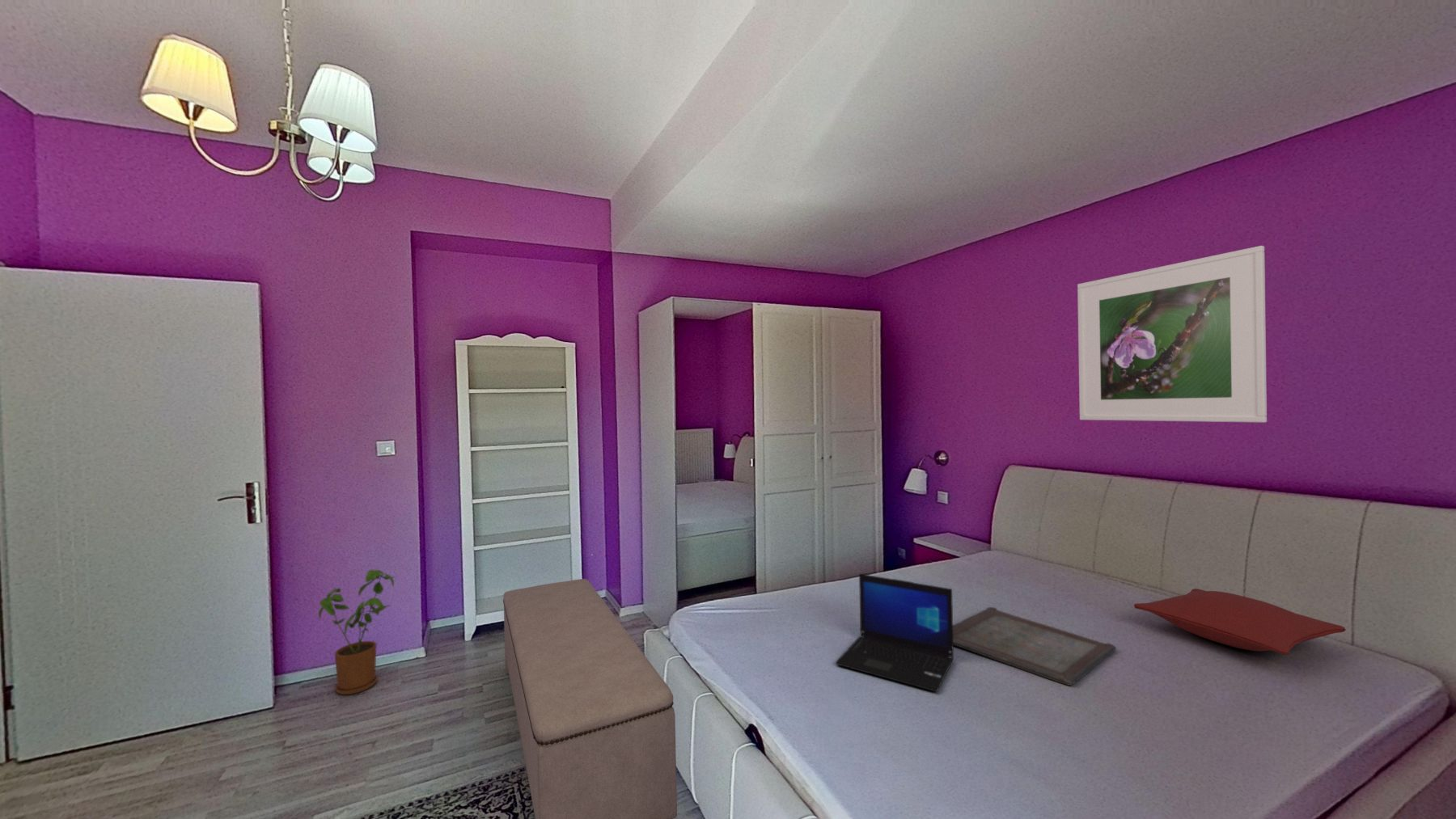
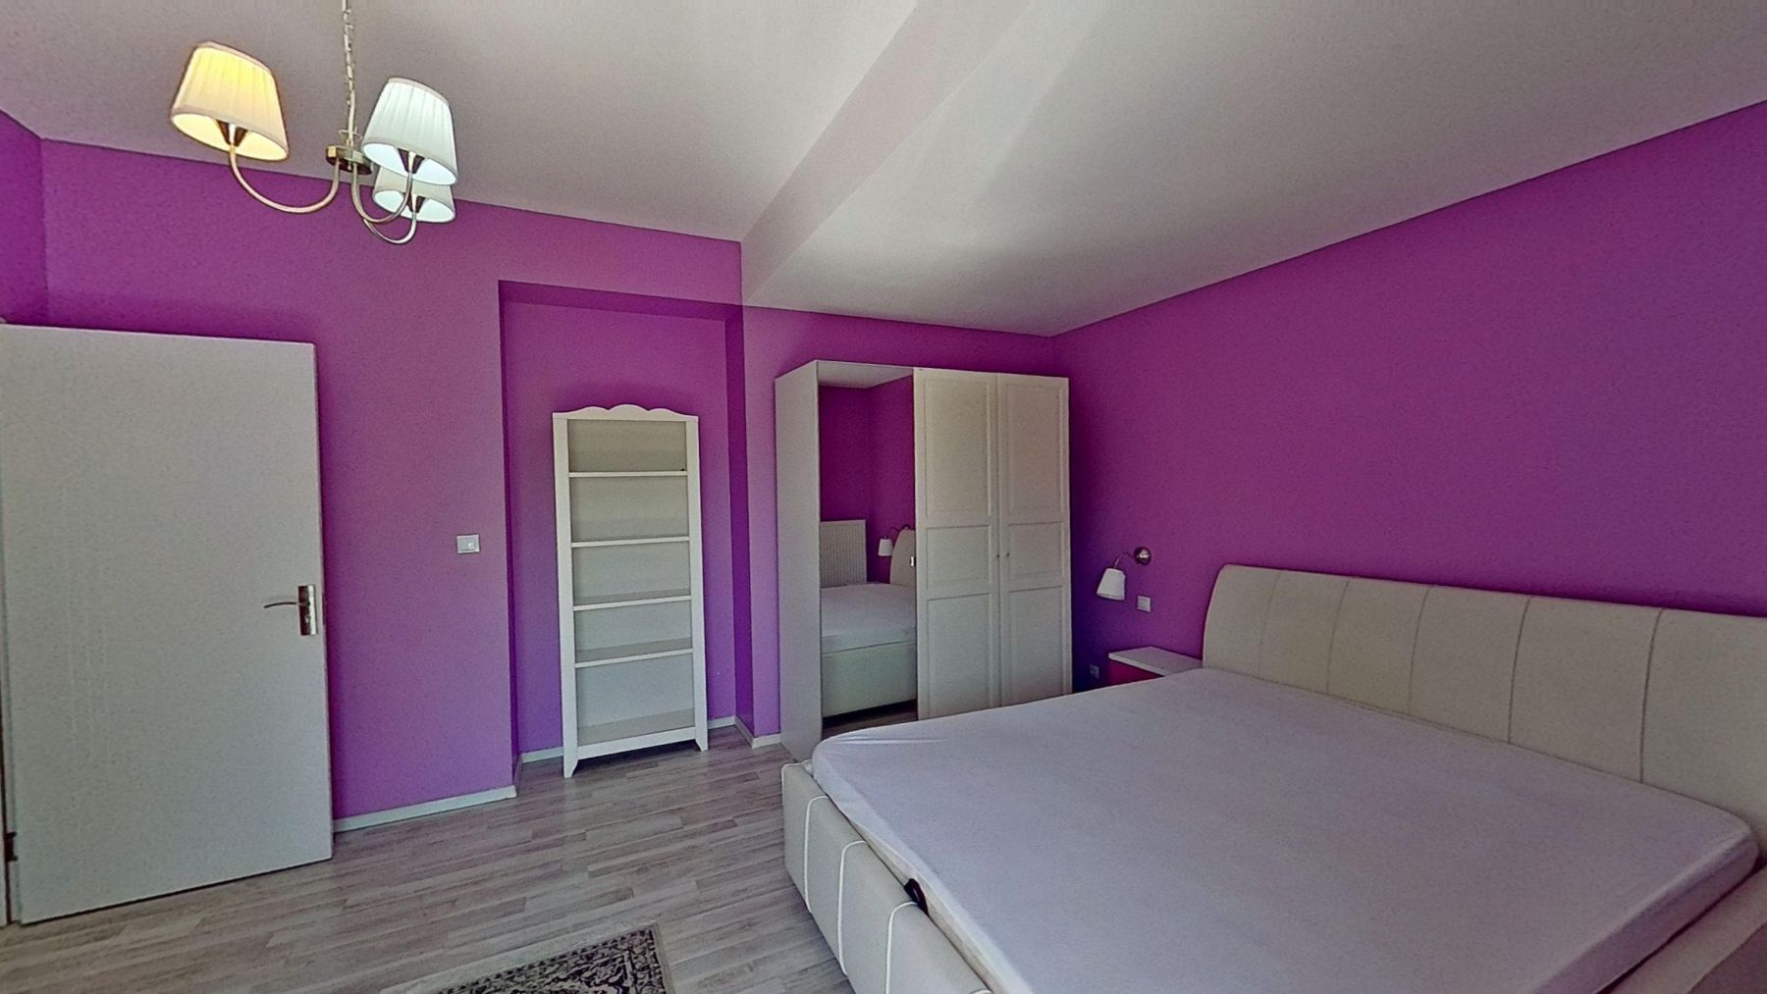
- serving tray (1022, 641)
- pillow (1234, 618)
- bench (570, 677)
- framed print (1160, 344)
- house plant (359, 630)
- laptop (894, 627)
